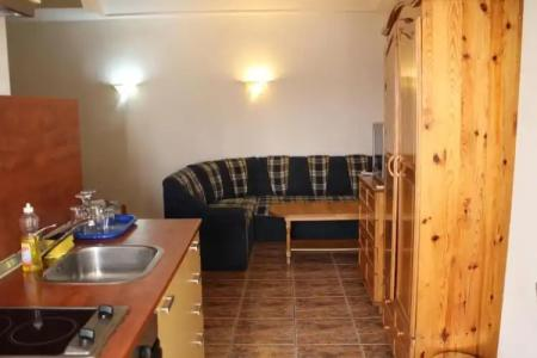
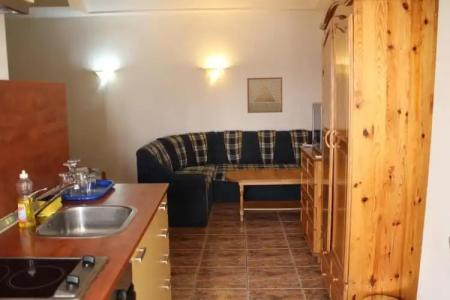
+ wall art (264, 95)
